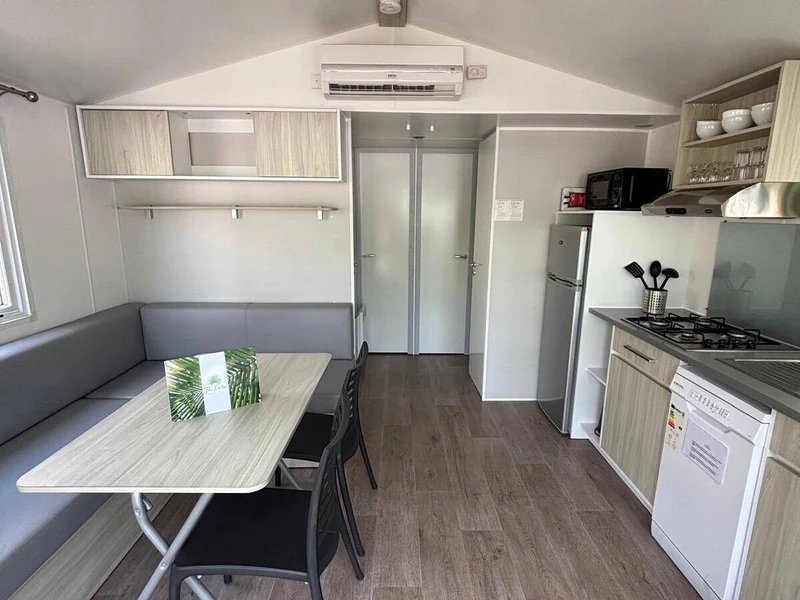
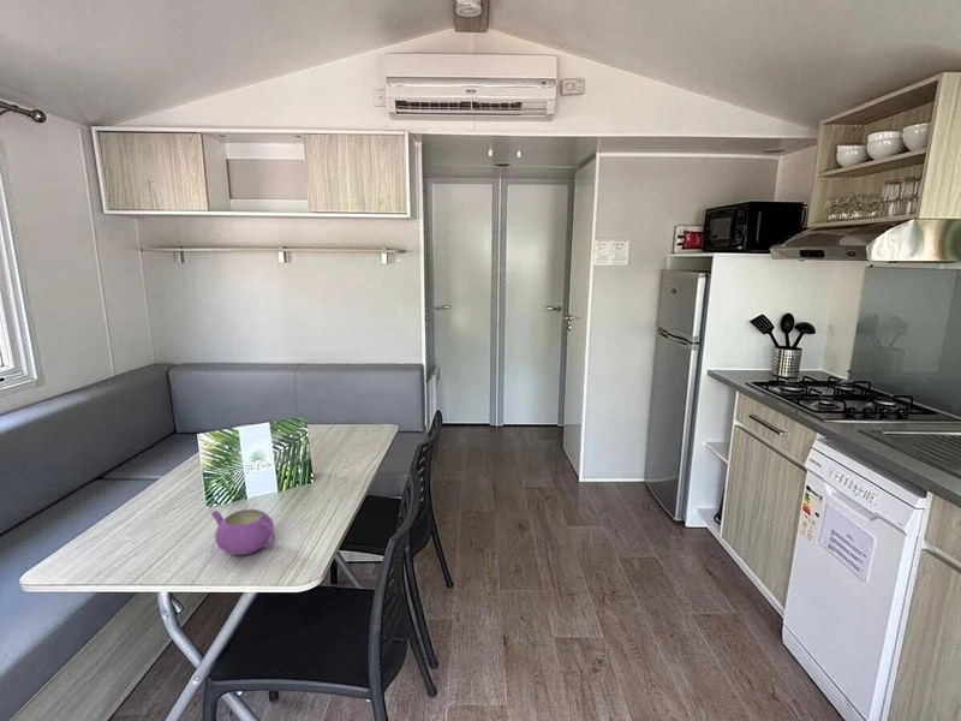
+ teapot (243, 531)
